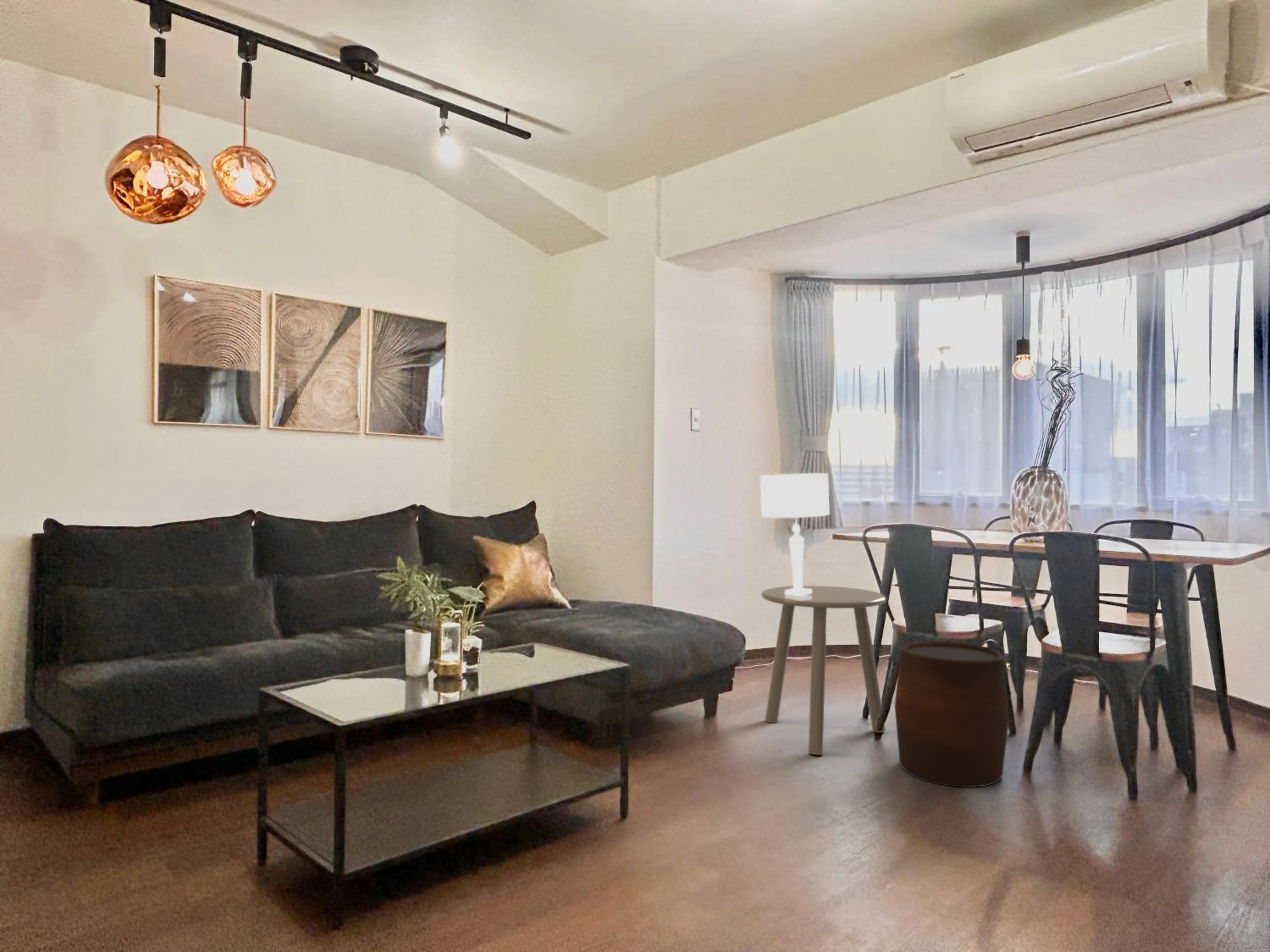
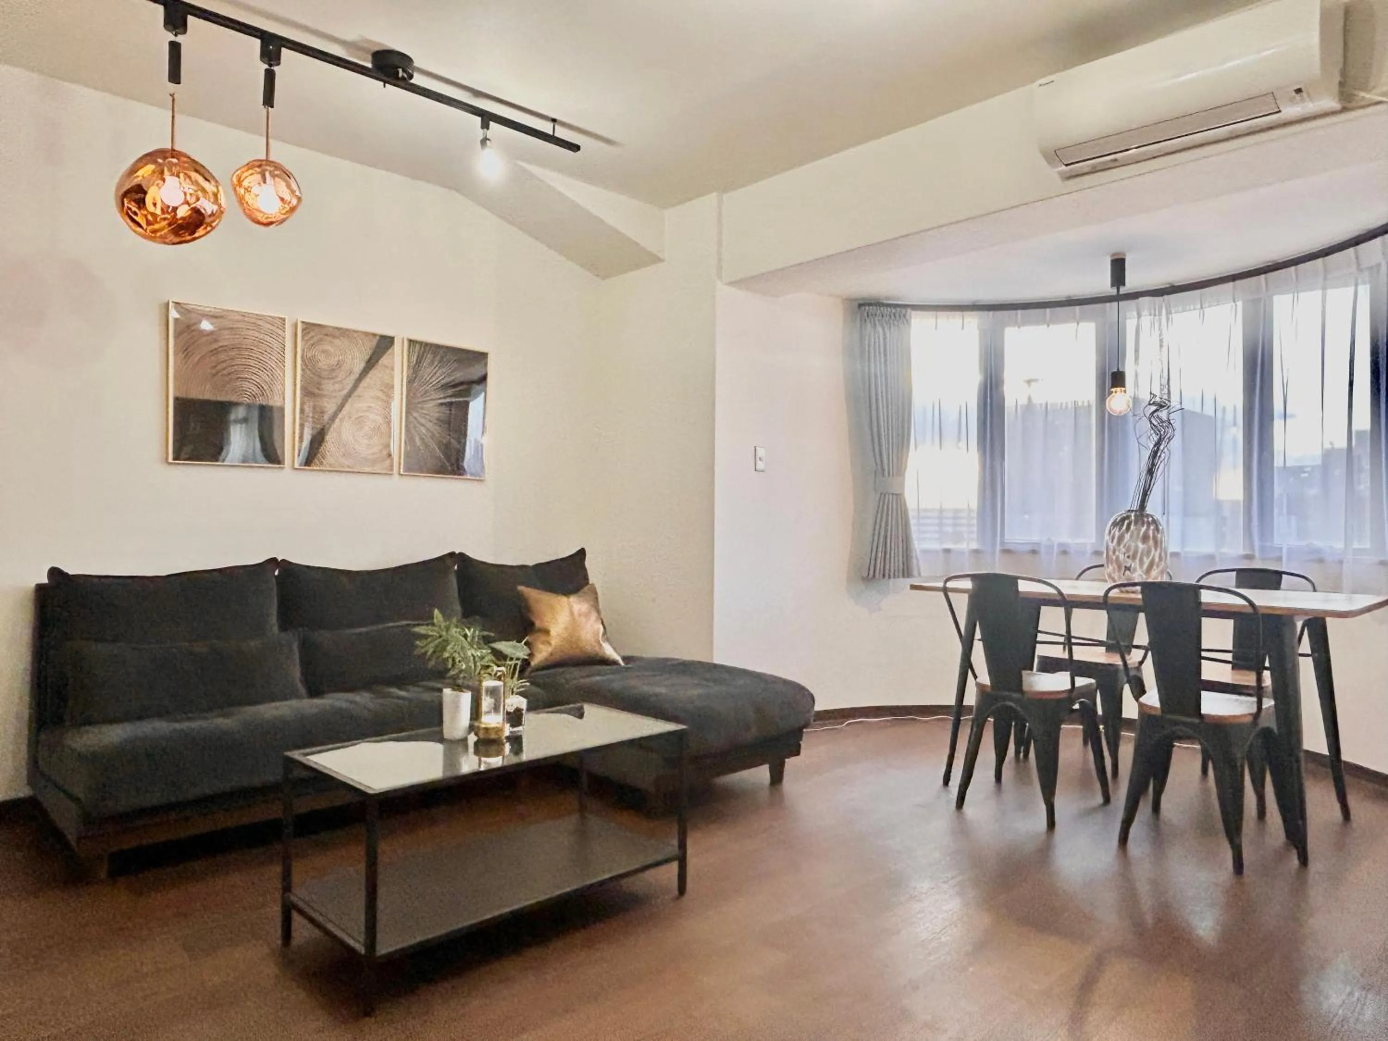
- side table (819, 663)
- stool (951, 710)
- table lamp (799, 534)
